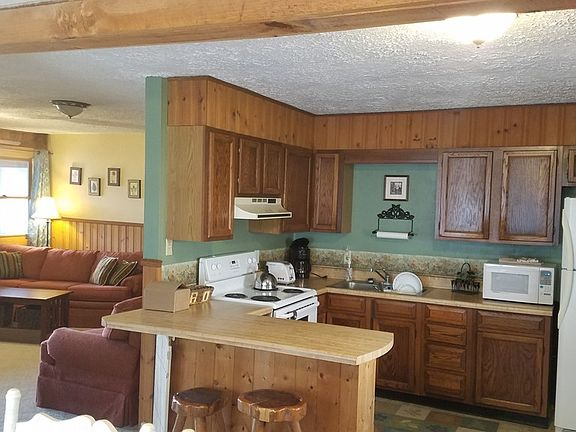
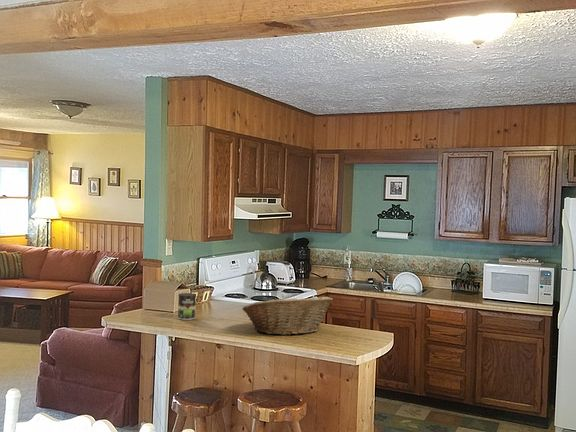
+ fruit basket (288, 311)
+ coffee can (186, 306)
